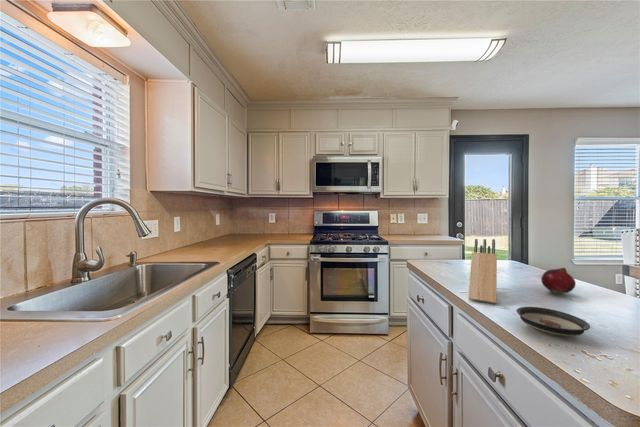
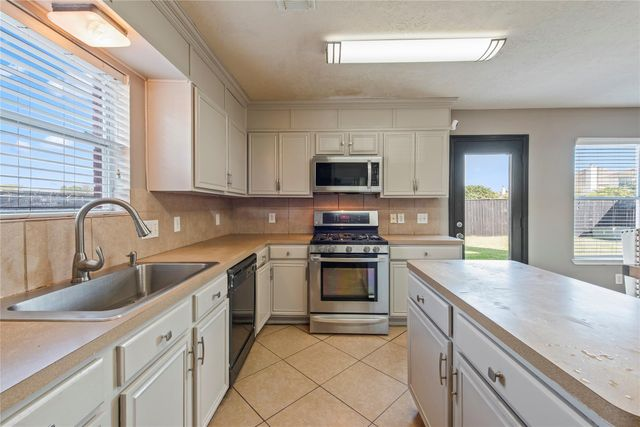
- fruit (557, 280)
- knife block (483, 267)
- saucer (550, 323)
